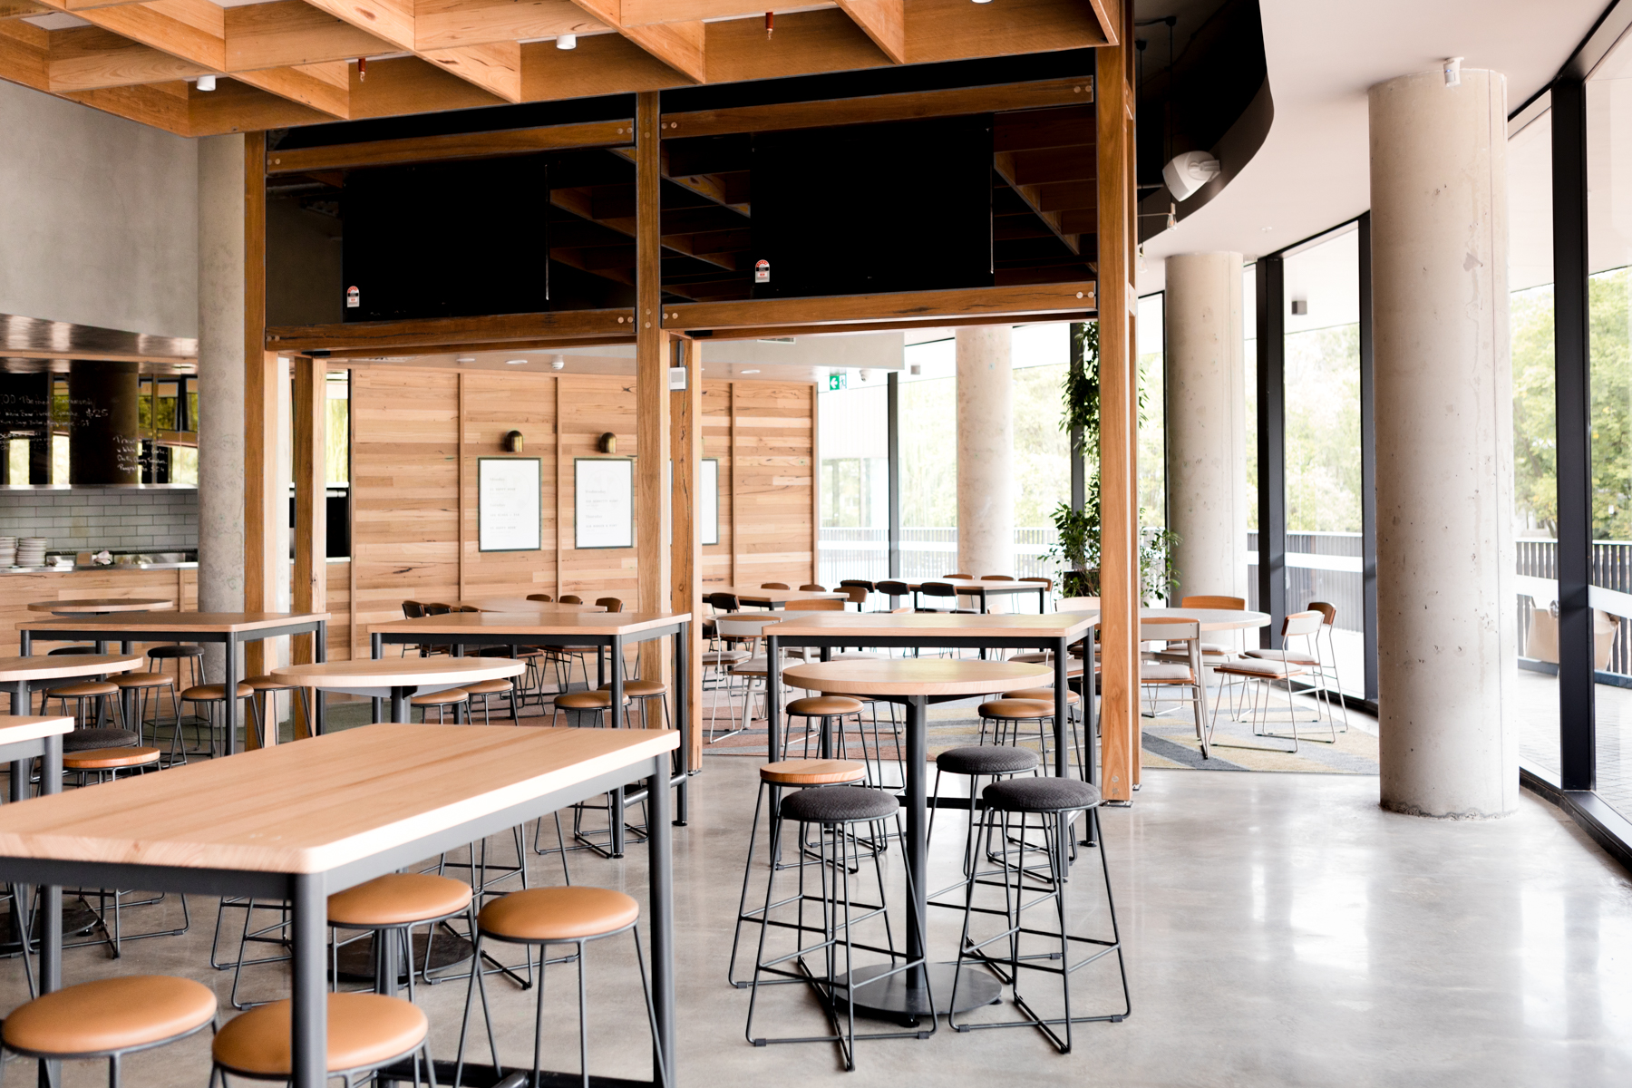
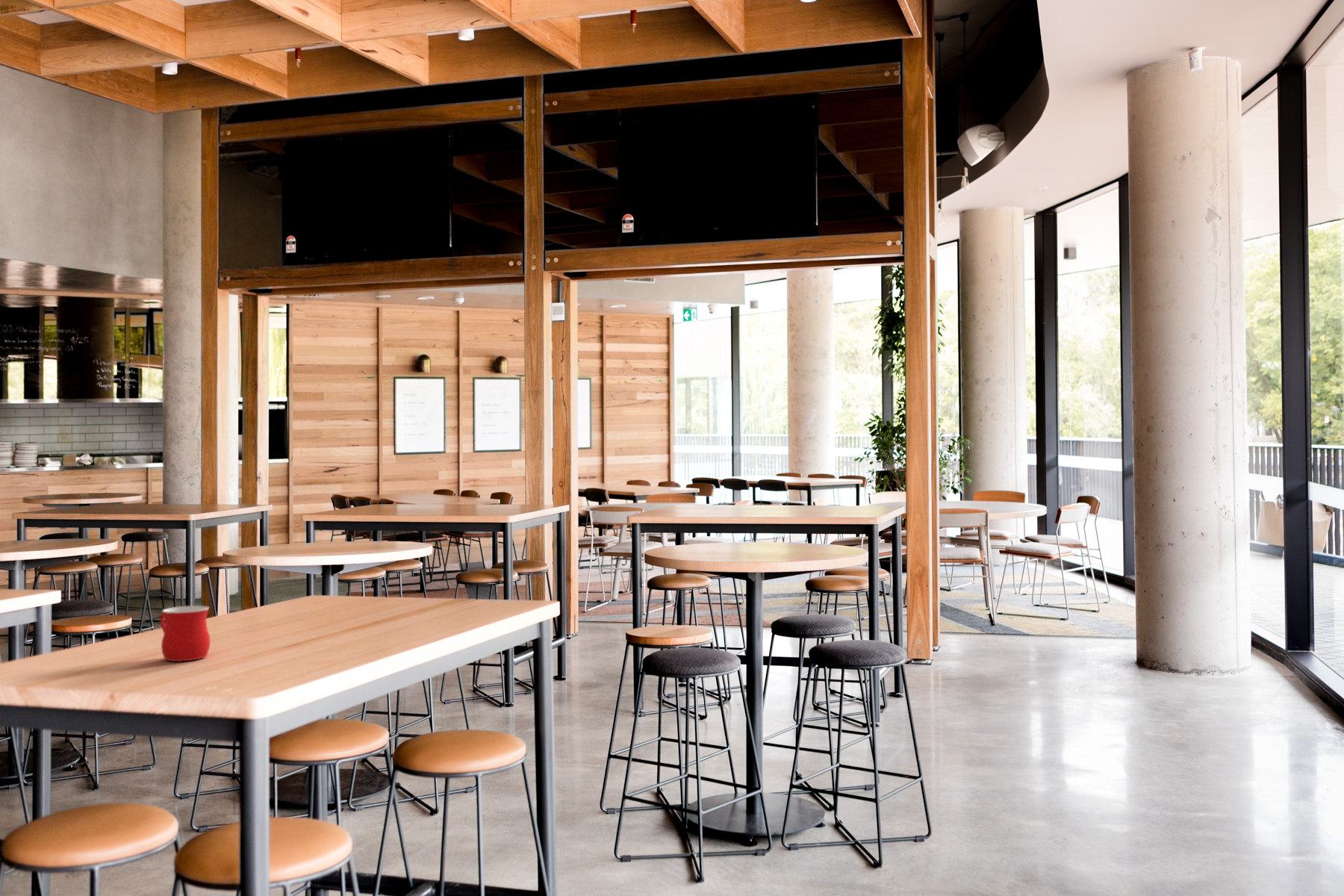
+ mug (181, 632)
